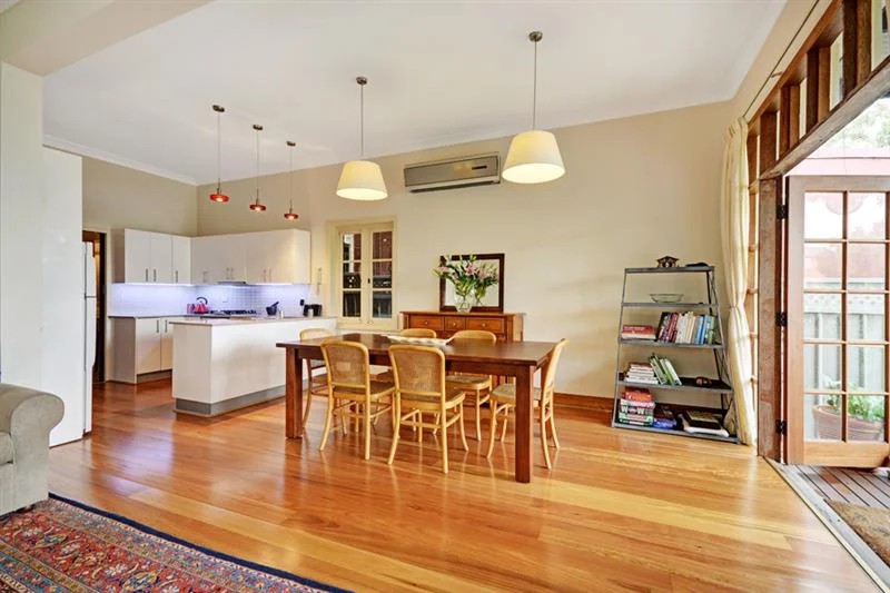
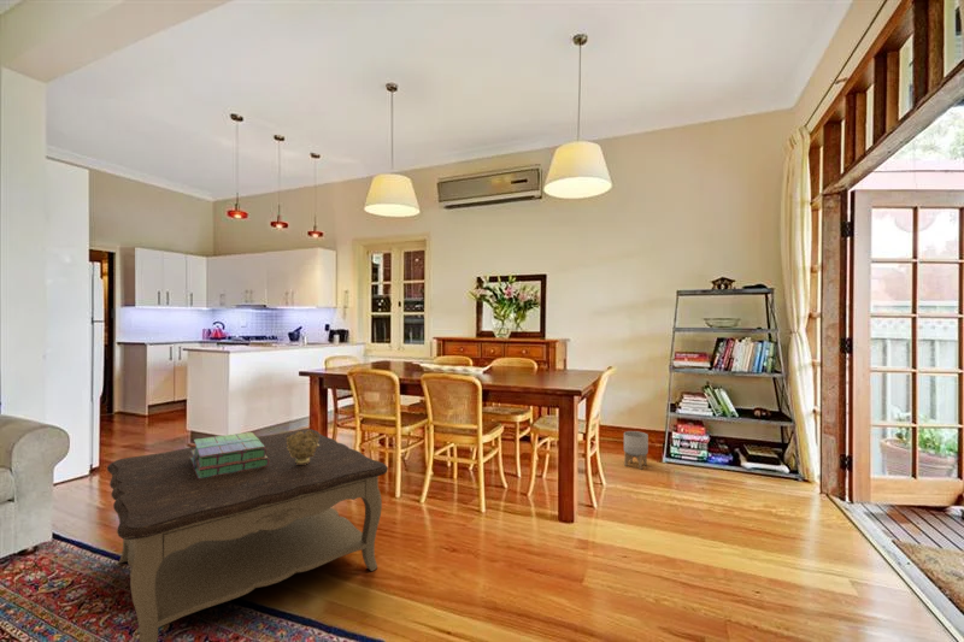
+ stack of books (229, 452)
+ decorative bowl (302, 448)
+ coffee table (247, 513)
+ planter (635, 449)
